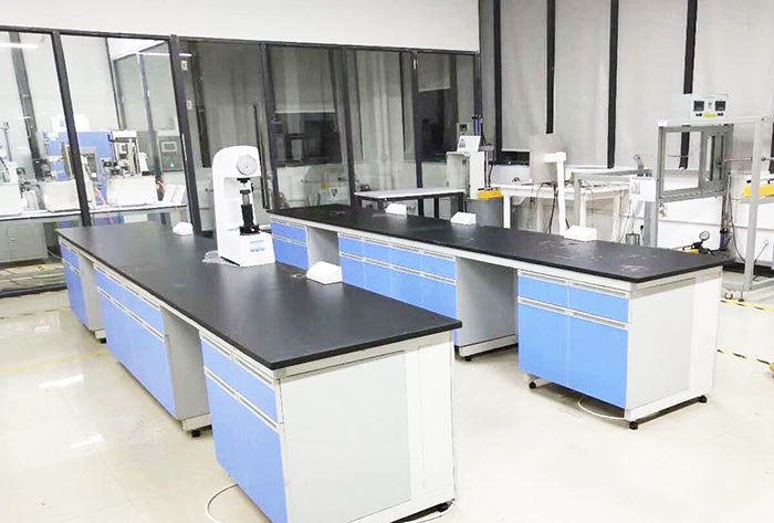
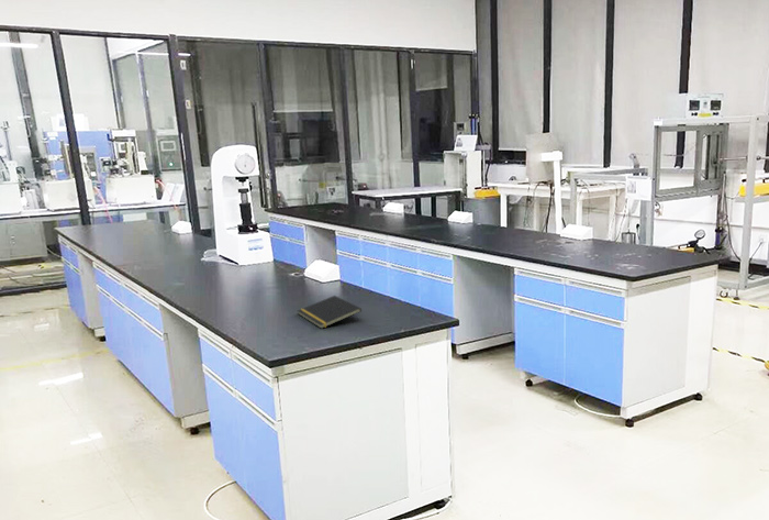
+ notepad (328, 310)
